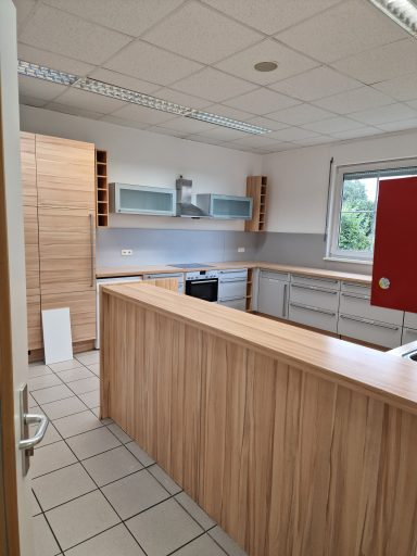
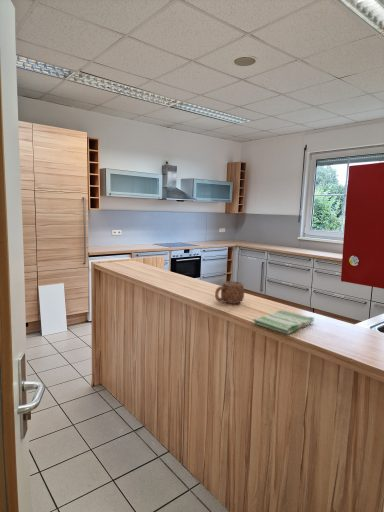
+ mug (228, 292)
+ dish towel (283, 320)
